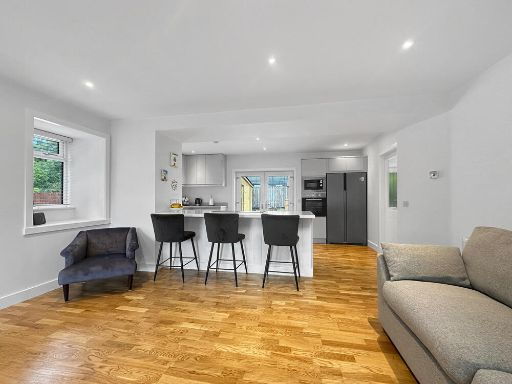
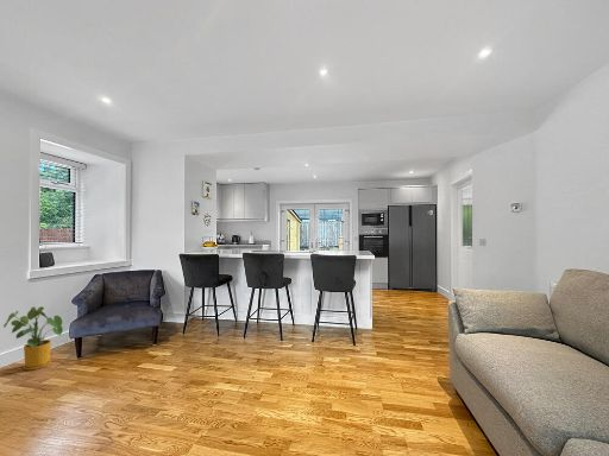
+ house plant (34, 338)
